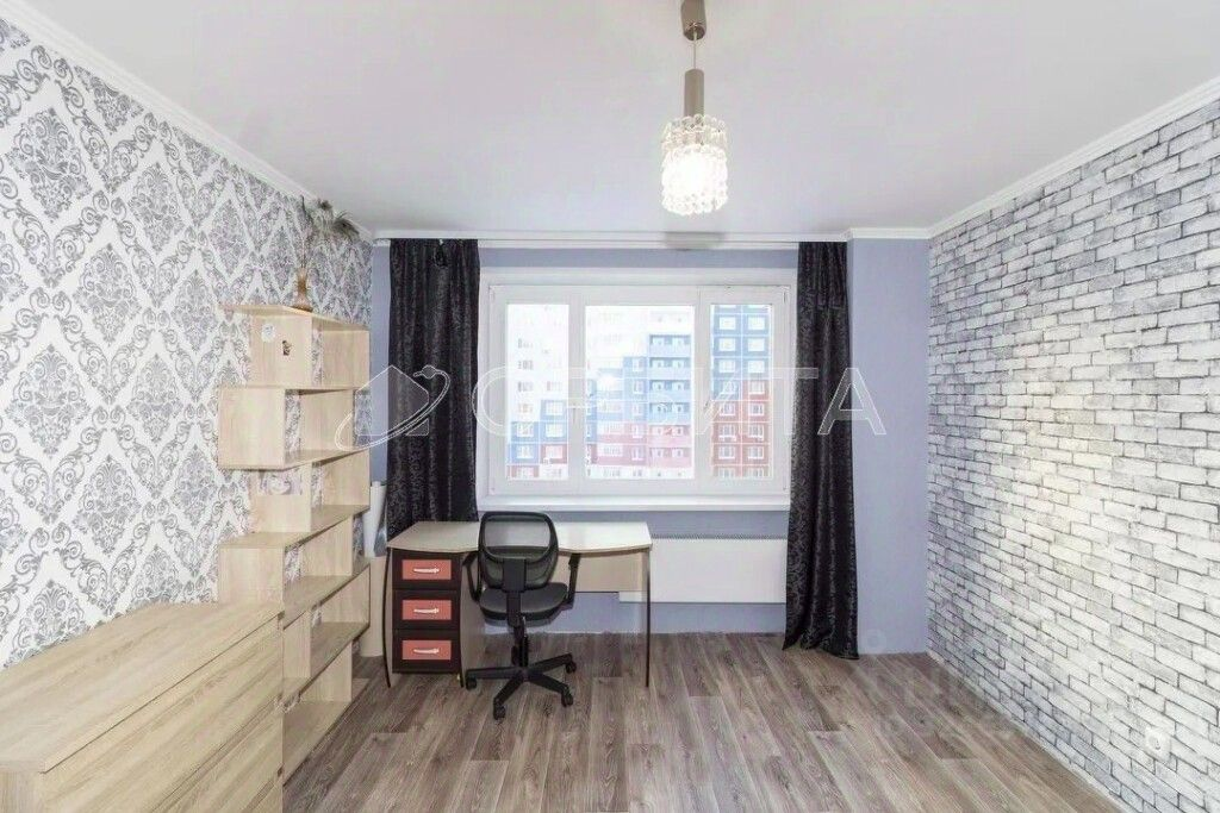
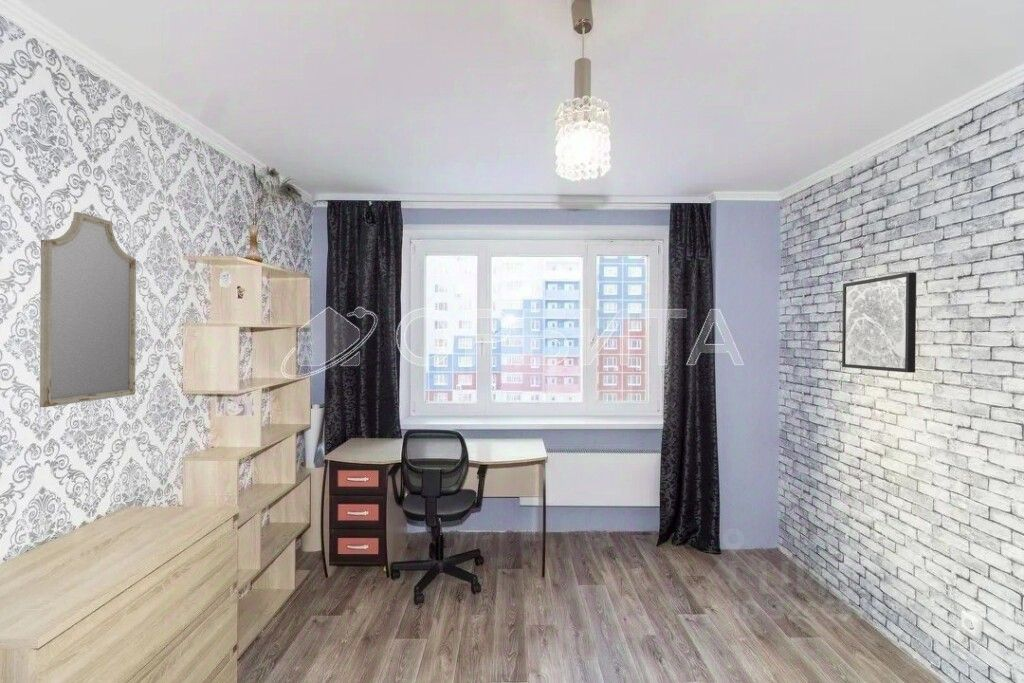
+ wall art (875, 324)
+ home mirror (93, 308)
